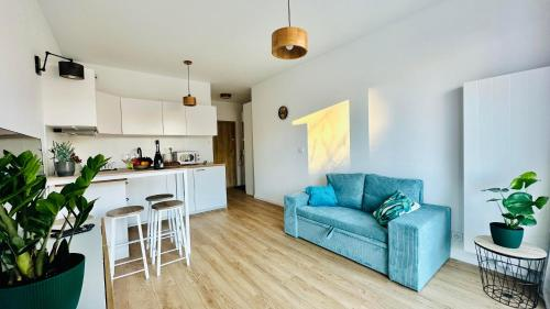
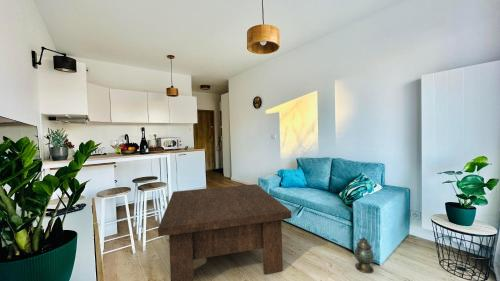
+ lantern (363, 252)
+ coffee table (222, 225)
